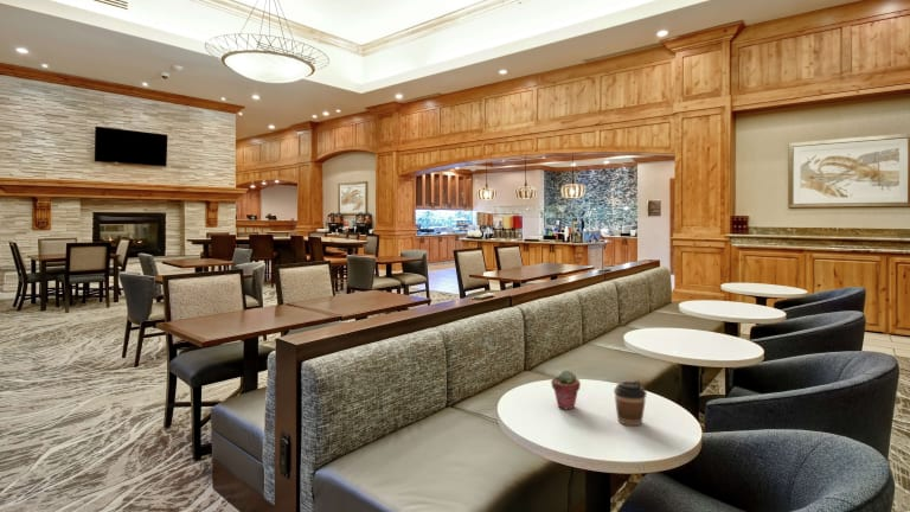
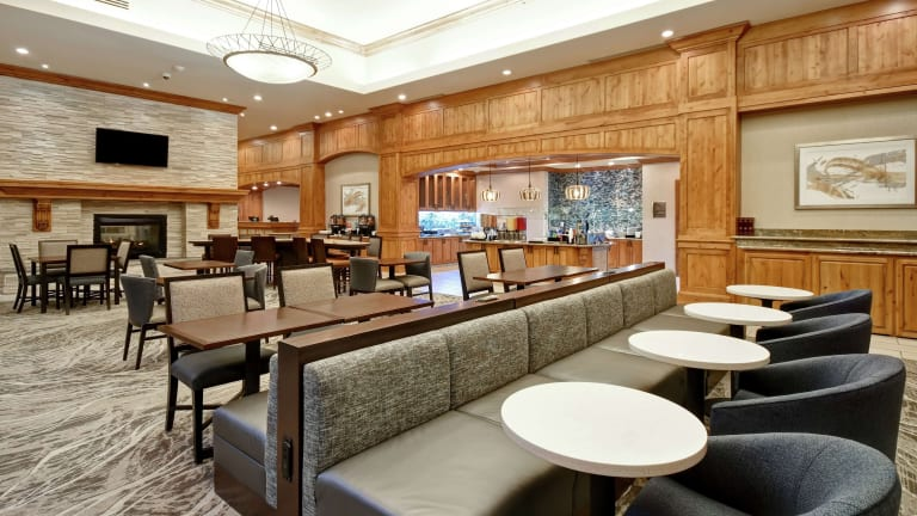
- potted succulent (565, 388)
- coffee cup (629, 401)
